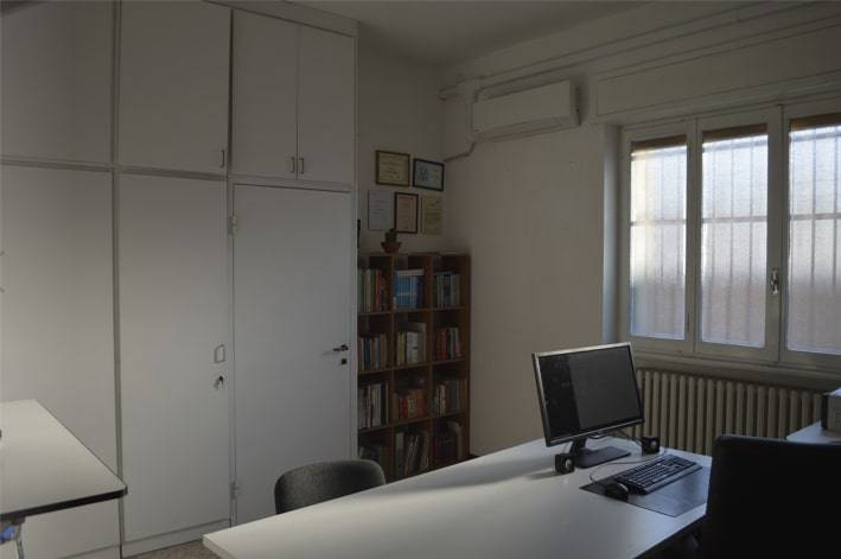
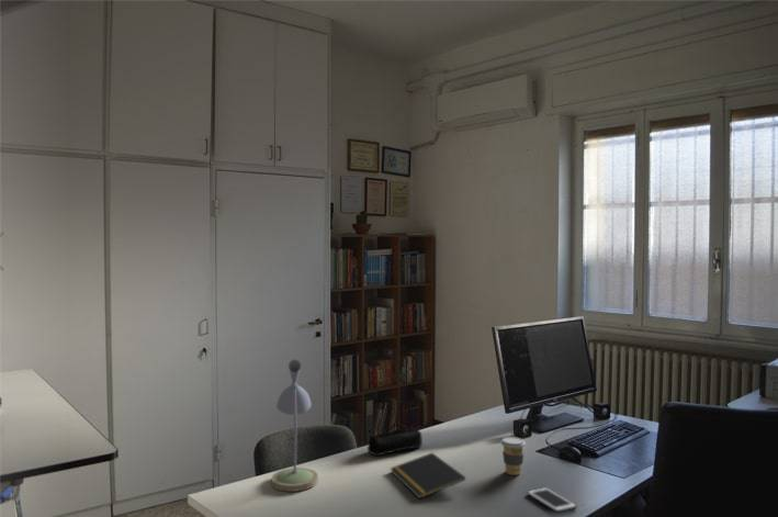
+ pencil case (395, 436)
+ desk lamp (294, 417)
+ coffee cup (512, 456)
+ notepad (426, 473)
+ cell phone (551, 499)
